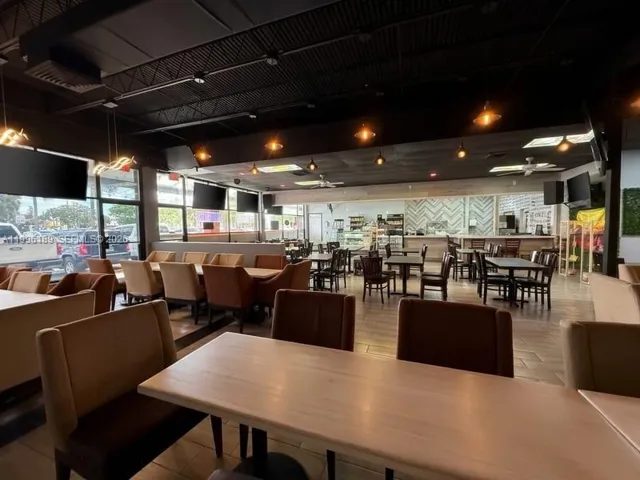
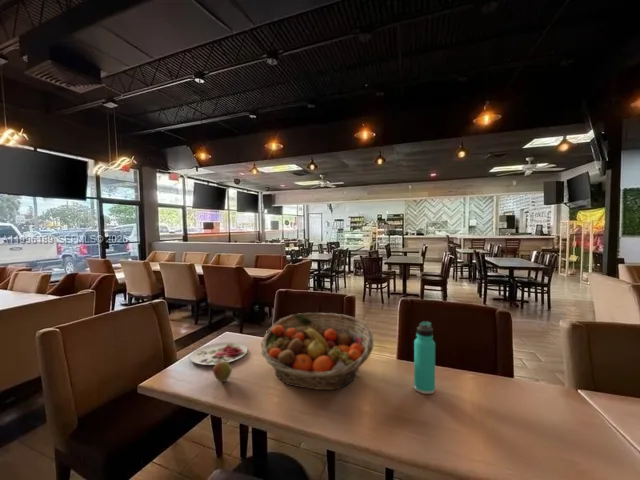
+ thermos bottle (424, 356)
+ fruit basket (316, 347)
+ apple (222, 371)
+ plate (219, 352)
